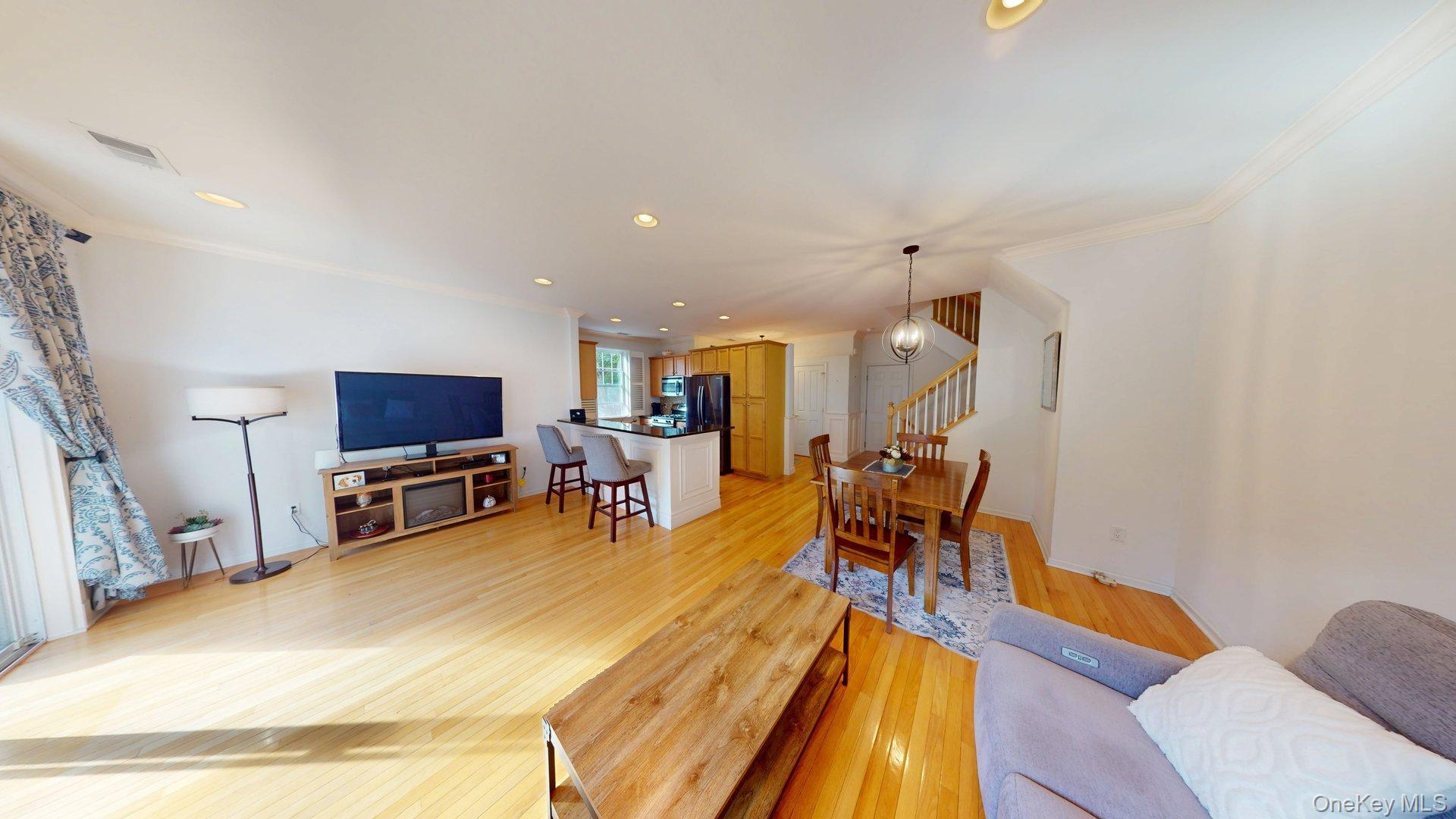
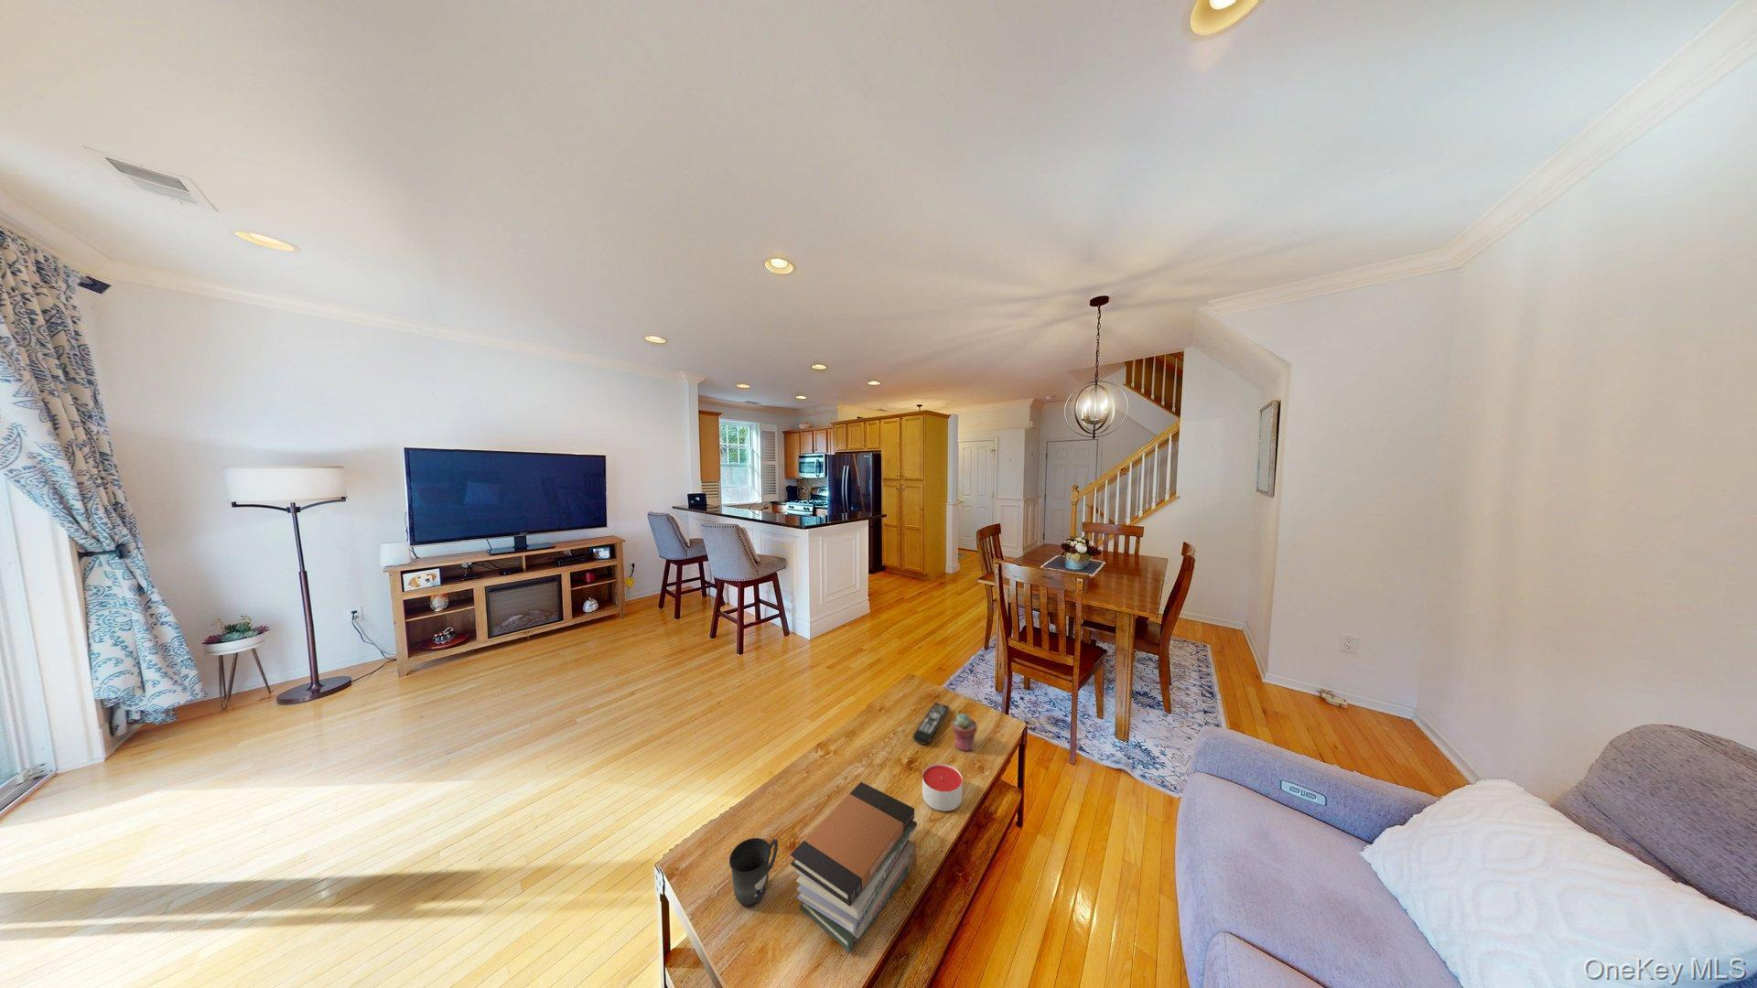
+ mug (757, 869)
+ potted succulent (964, 729)
+ book stack (858, 858)
+ remote control (932, 721)
+ candle (941, 785)
